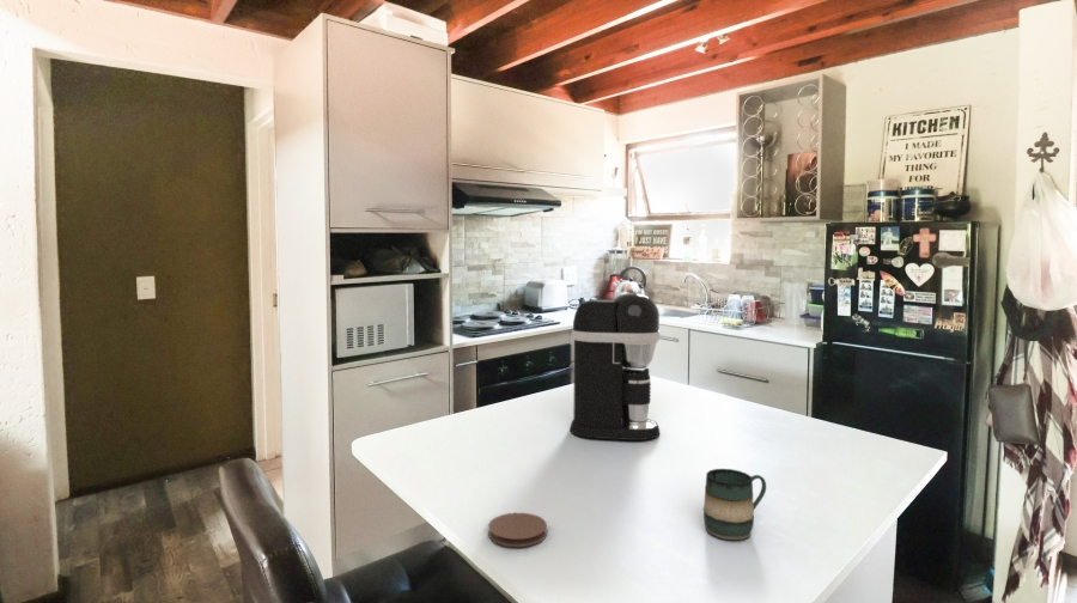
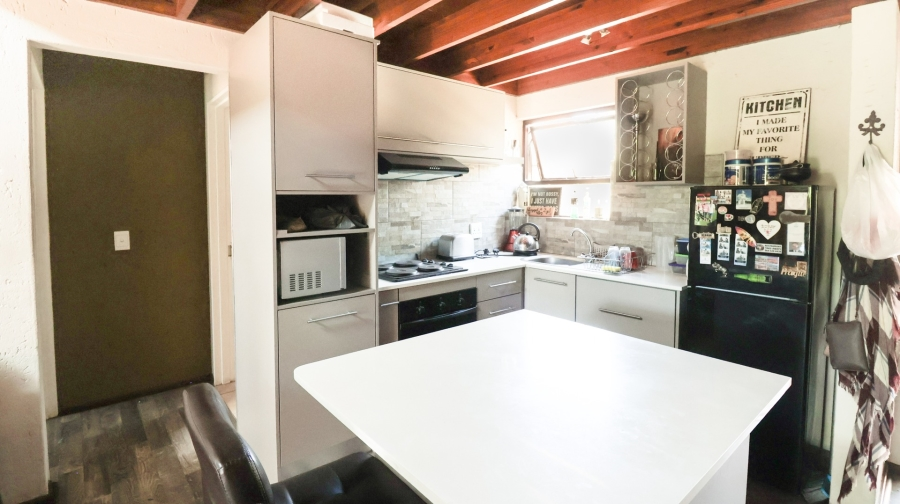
- mug (737, 501)
- coaster (517, 529)
- coffee maker (615, 363)
